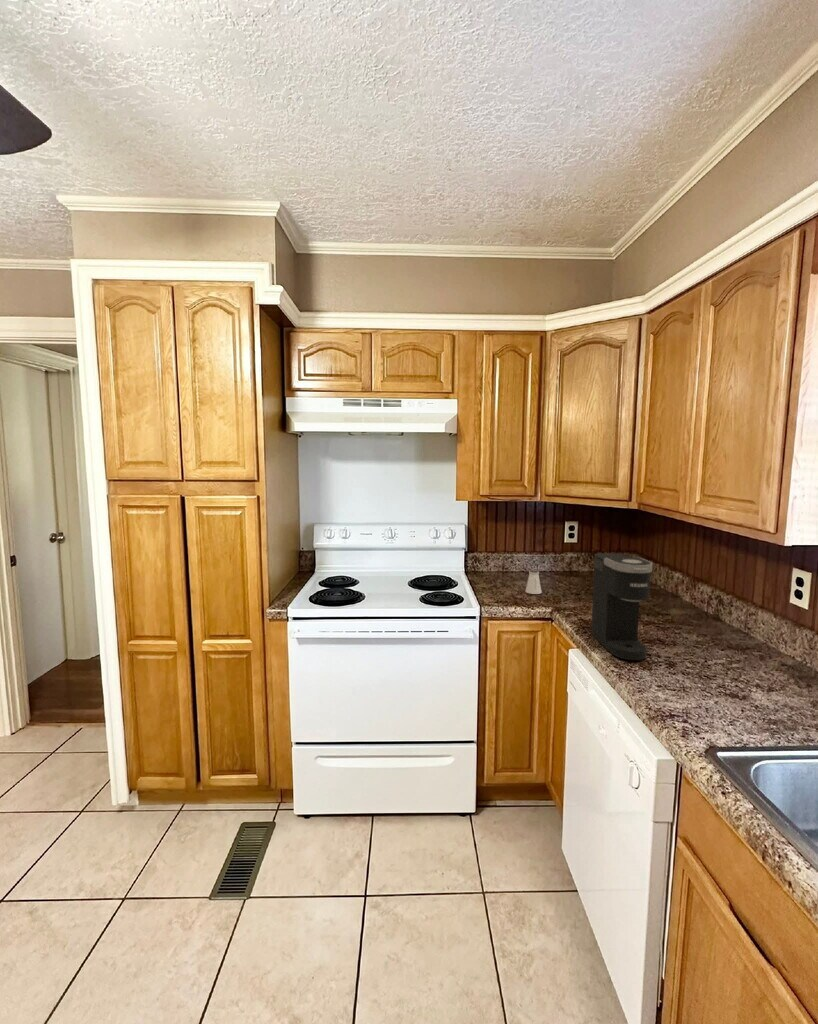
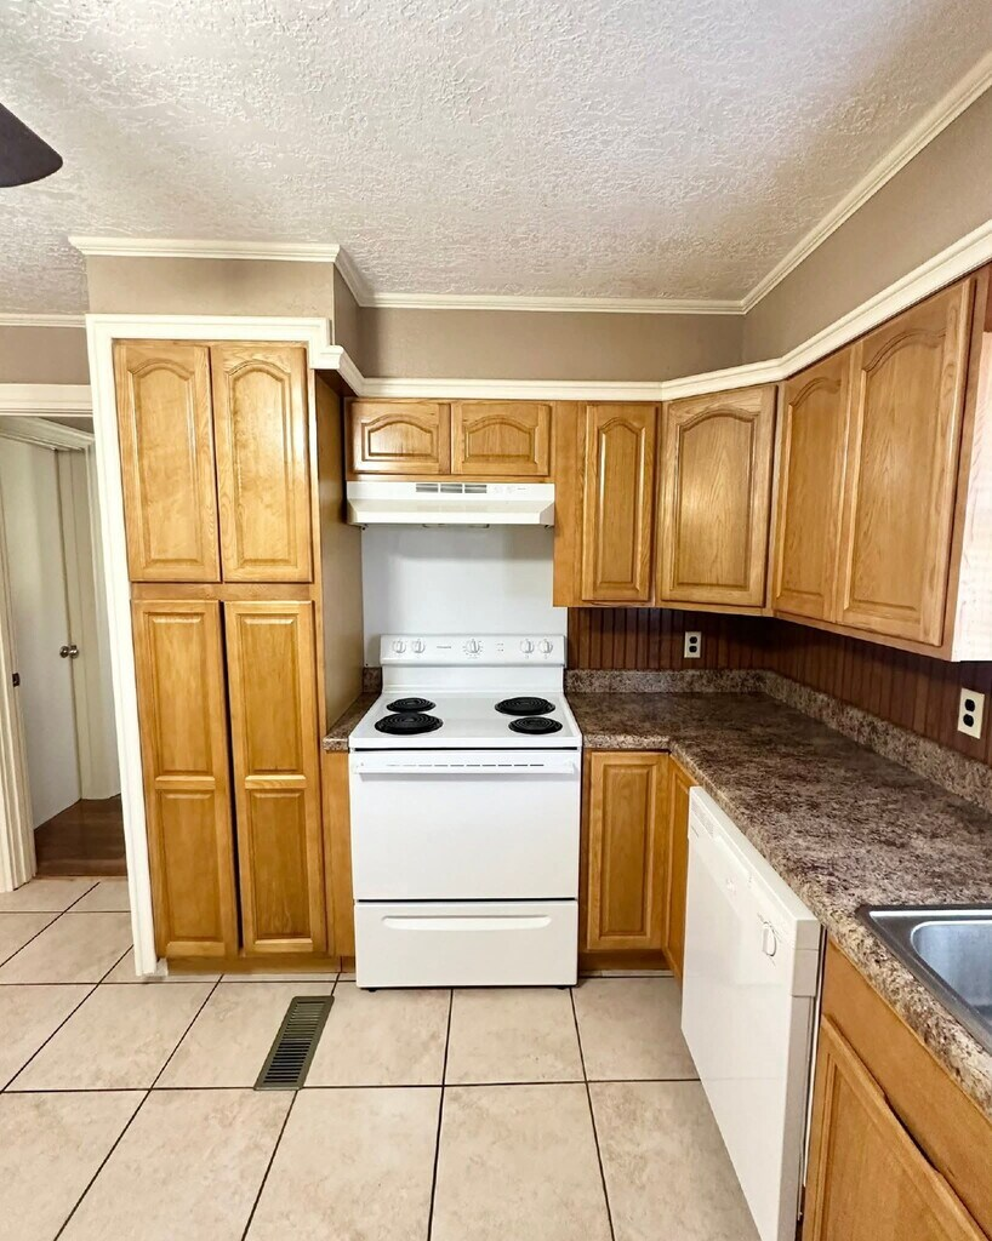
- saltshaker (533, 581)
- coffee maker (619, 601)
